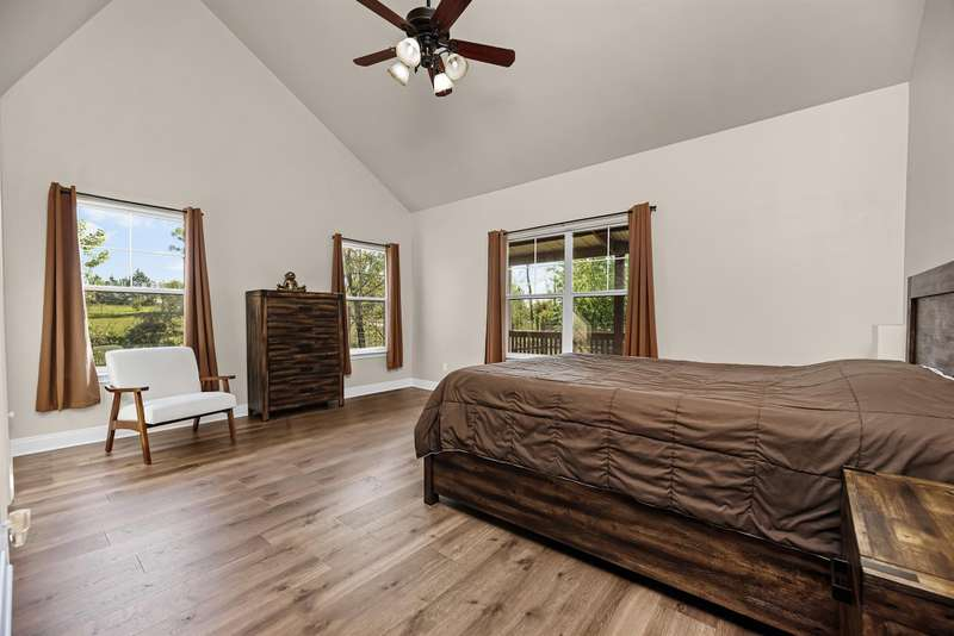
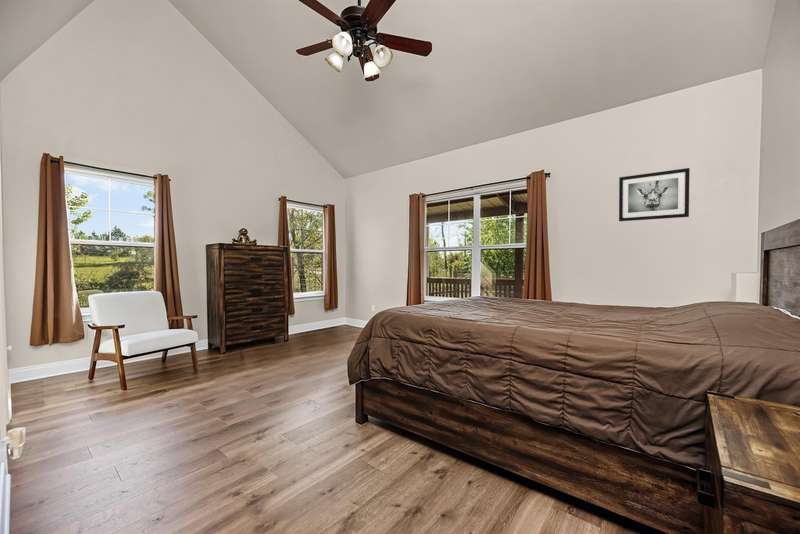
+ wall art (652, 196)
